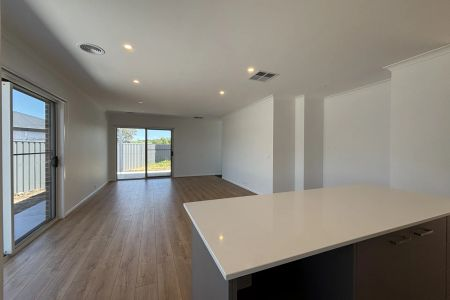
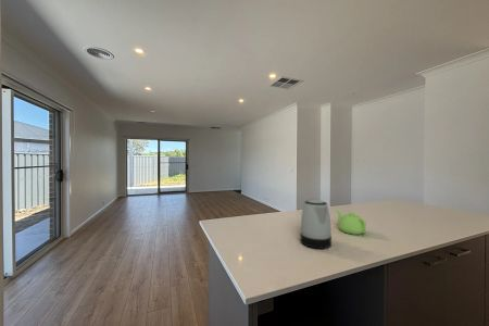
+ kettle (313, 220)
+ teapot (350, 221)
